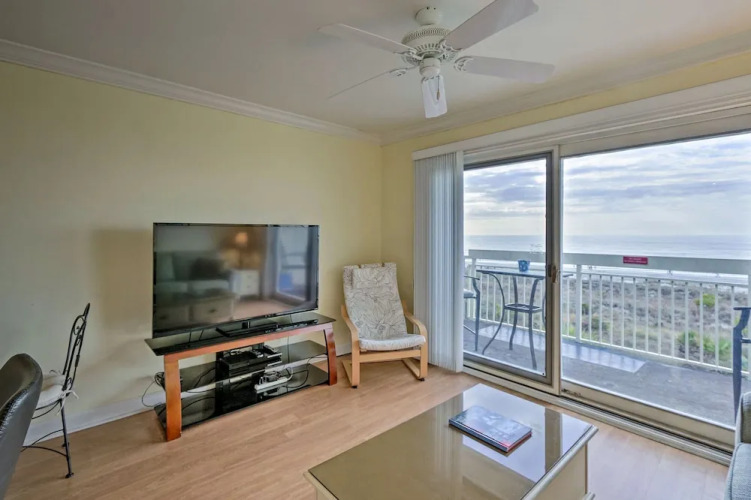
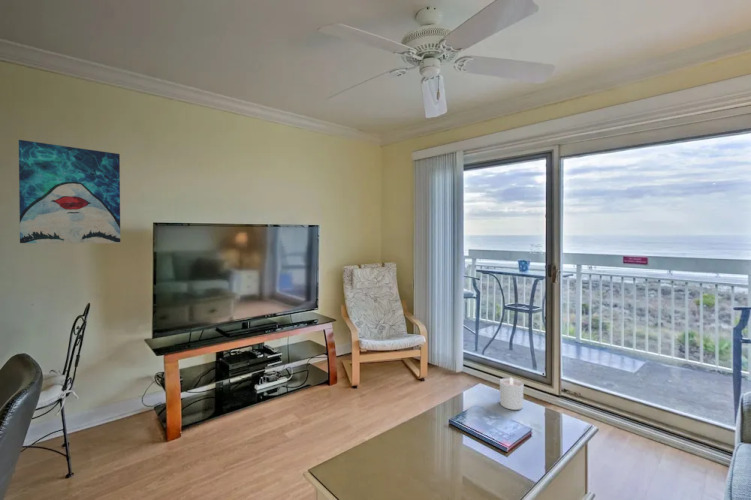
+ candle (511, 391)
+ wall art (73, 195)
